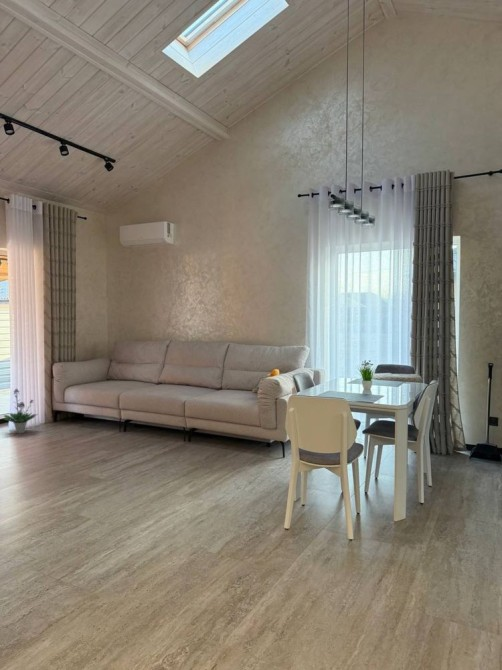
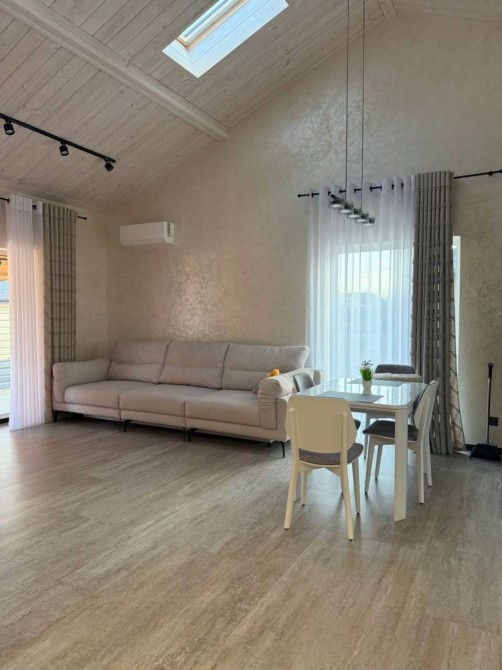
- potted plant (19, 411)
